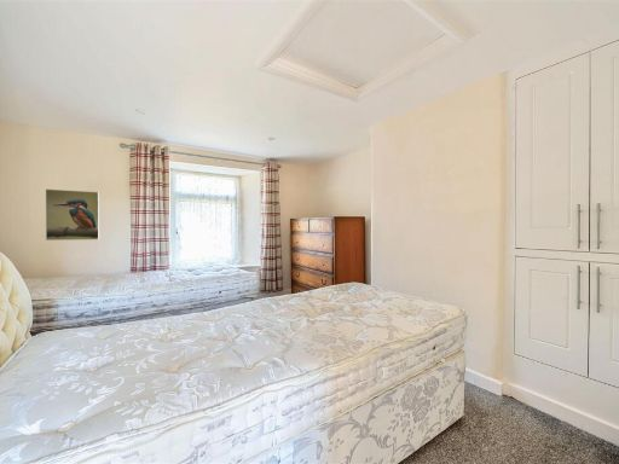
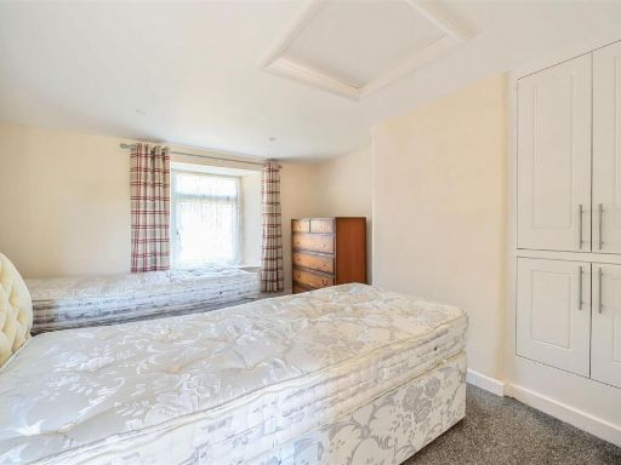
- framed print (73, 215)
